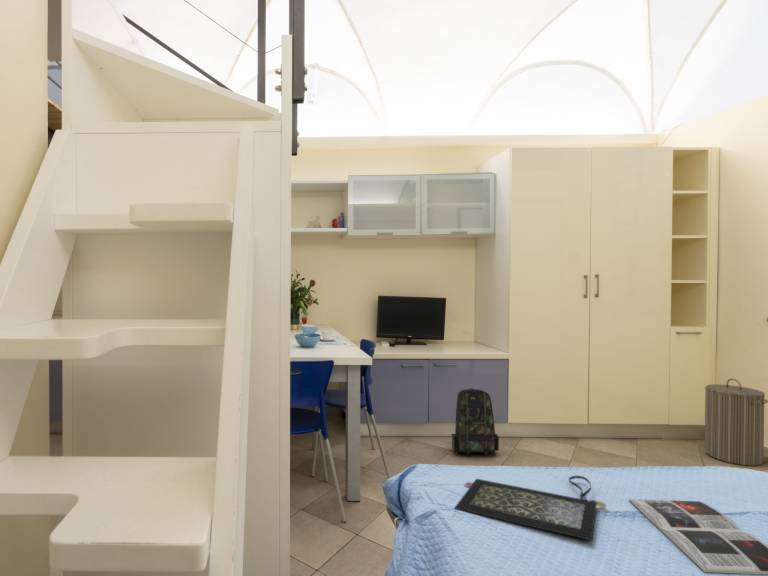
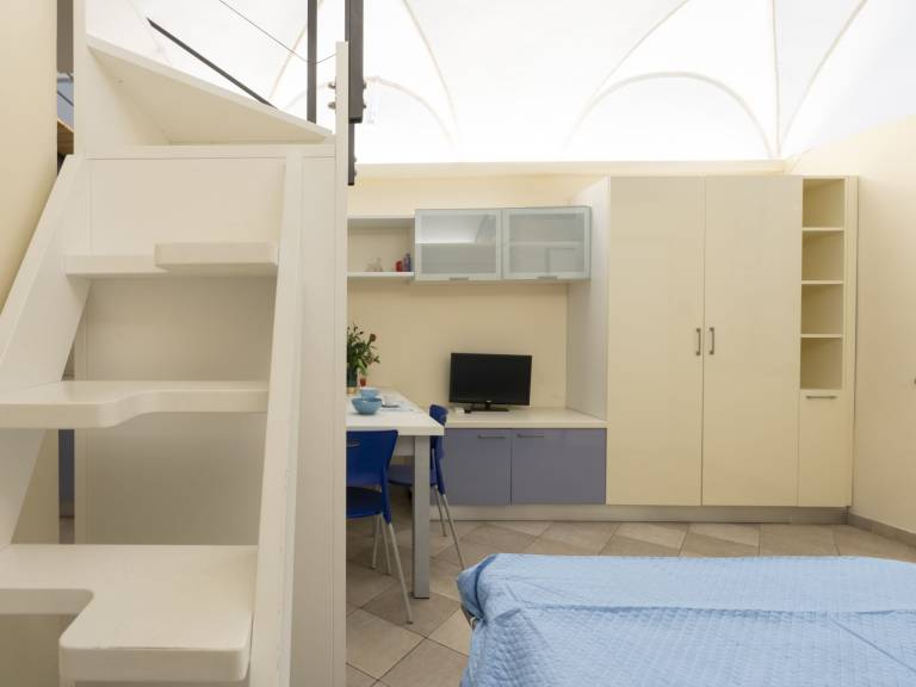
- laundry hamper (733, 417)
- backpack (473, 419)
- clutch bag (533, 504)
- magazine (701, 528)
